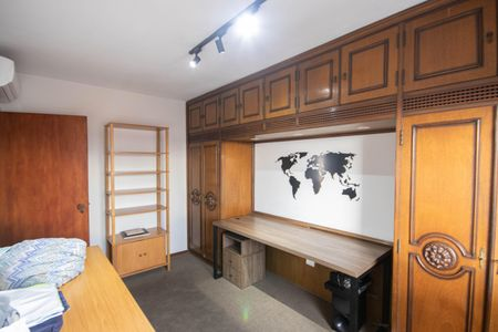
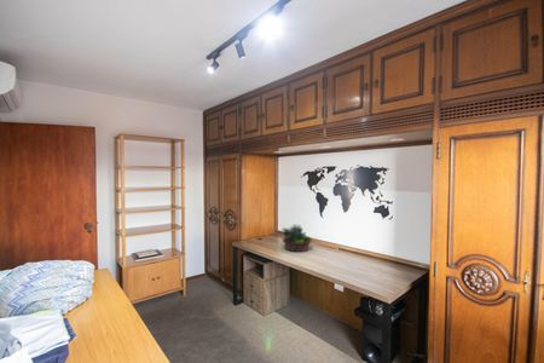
+ succulent planter (296, 235)
